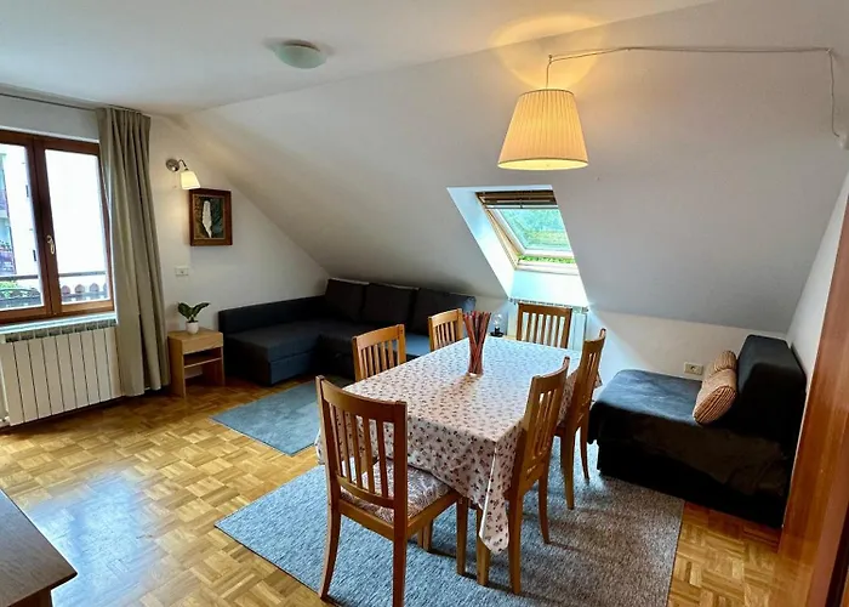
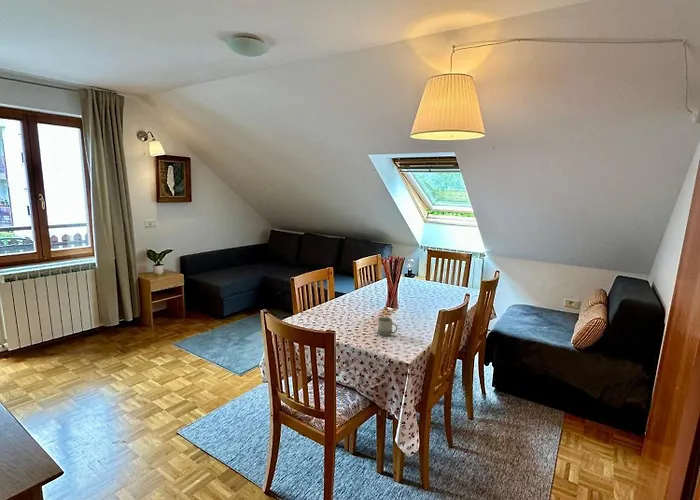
+ cup (387, 327)
